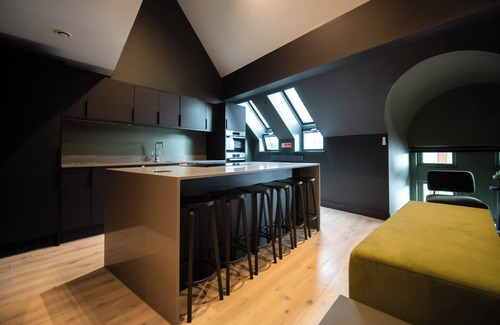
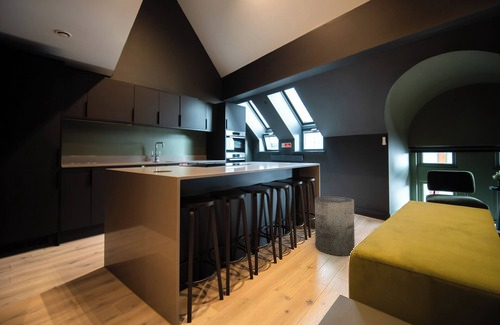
+ trash can (334, 223)
